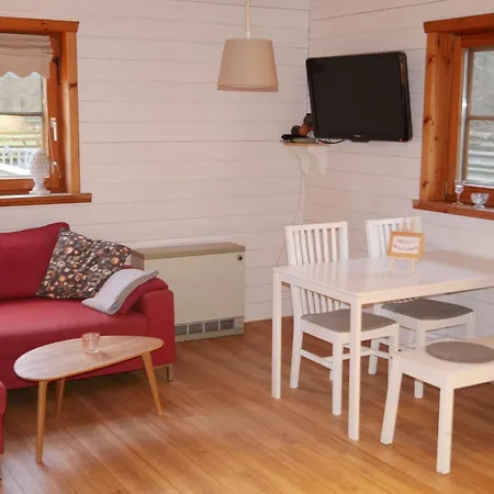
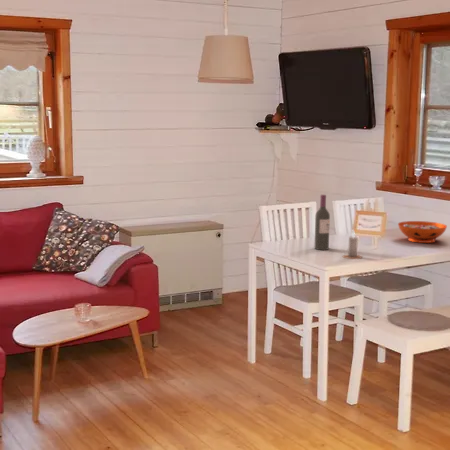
+ wine bottle (322, 222)
+ candle (353, 243)
+ decorative bowl (421, 232)
